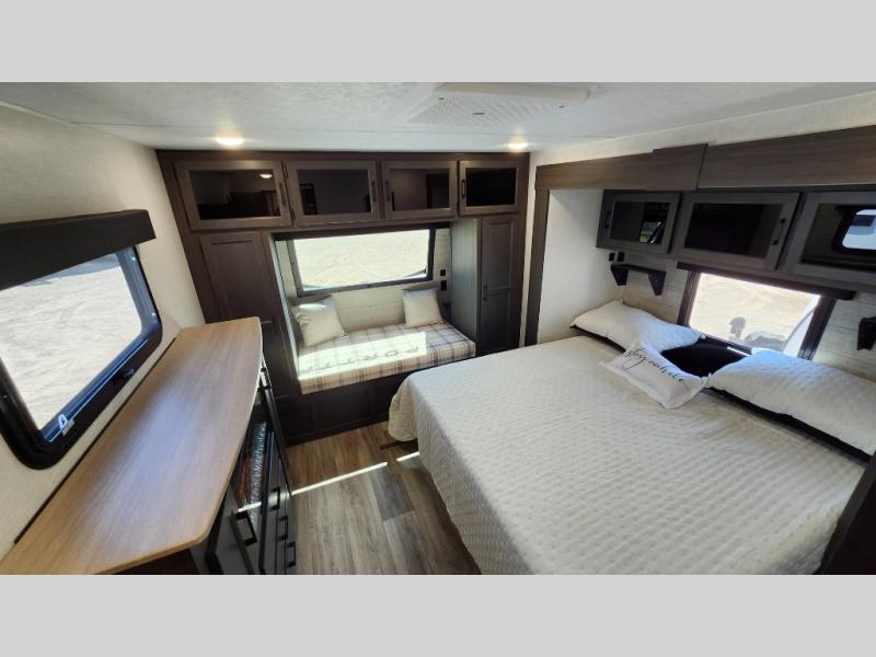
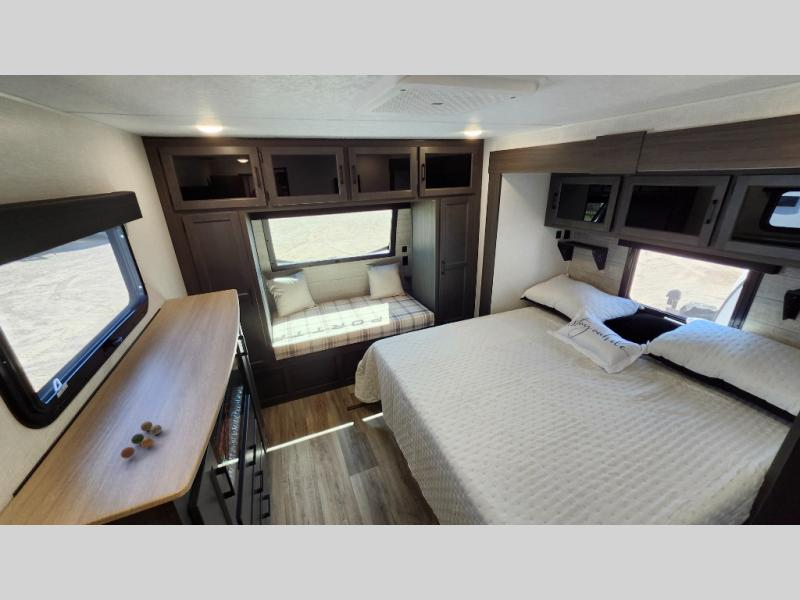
+ decorative ball (143, 437)
